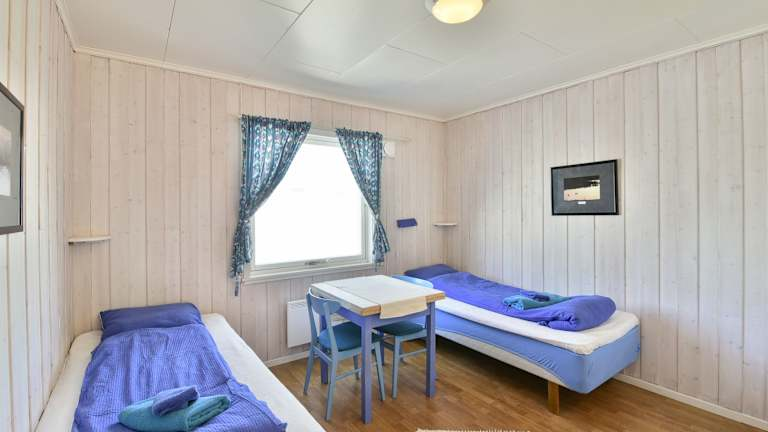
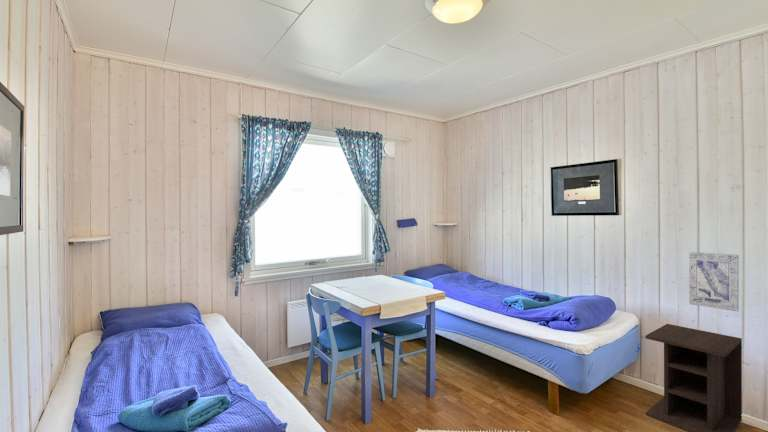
+ wall art (712, 280)
+ nightstand (692, 377)
